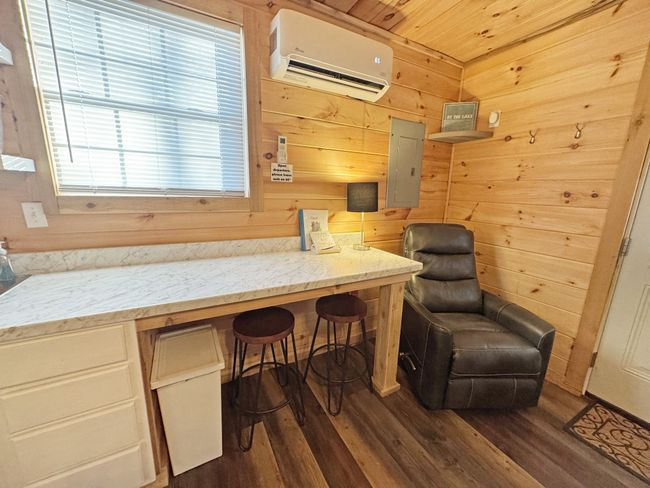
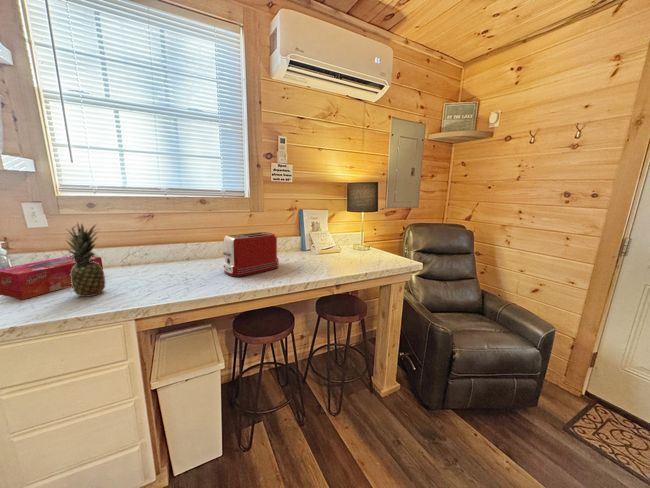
+ toaster (252, 252)
+ tissue box (54, 273)
+ fruit (85, 258)
